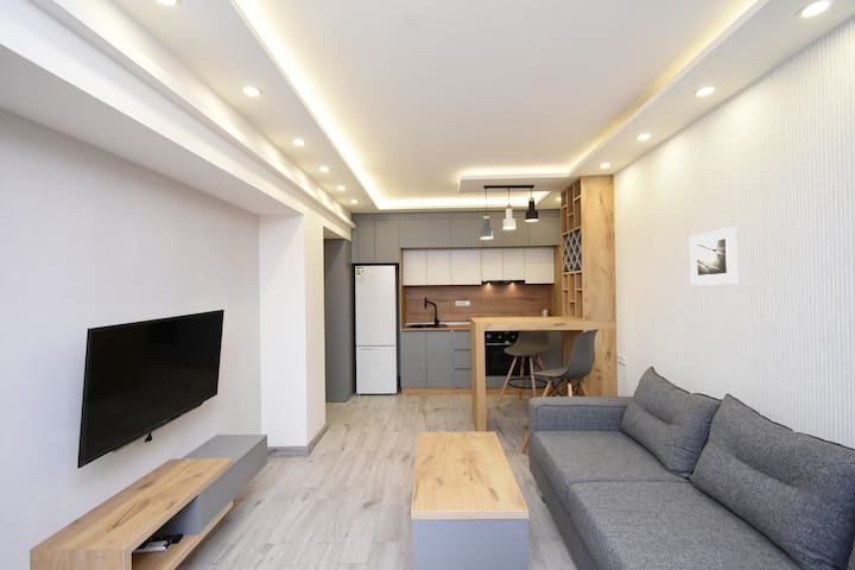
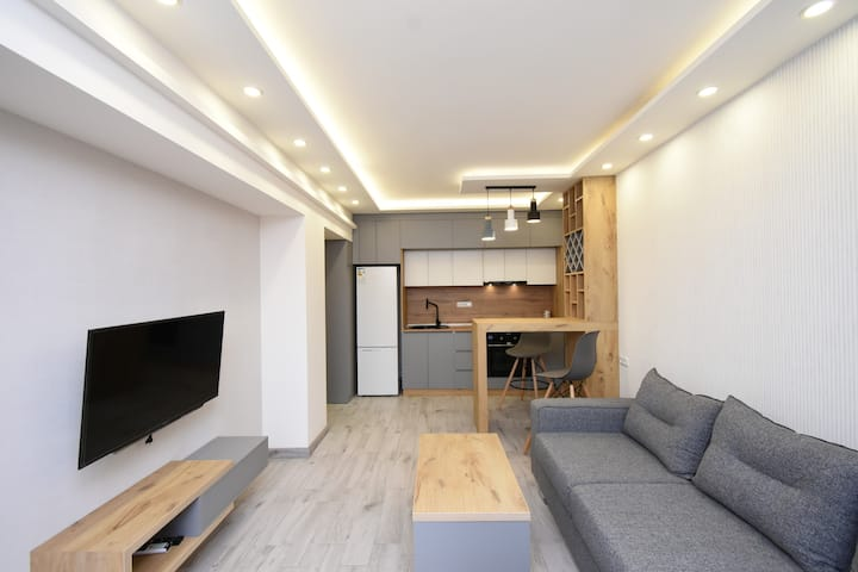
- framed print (711, 258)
